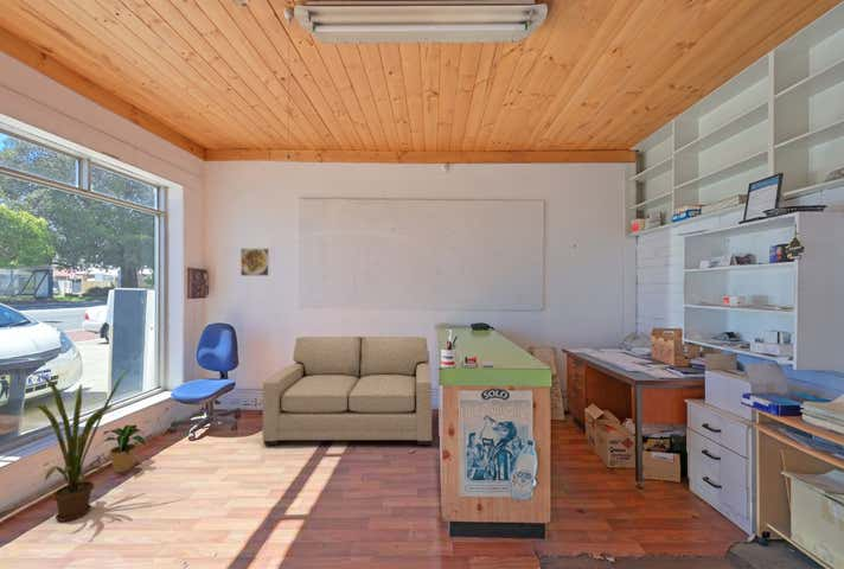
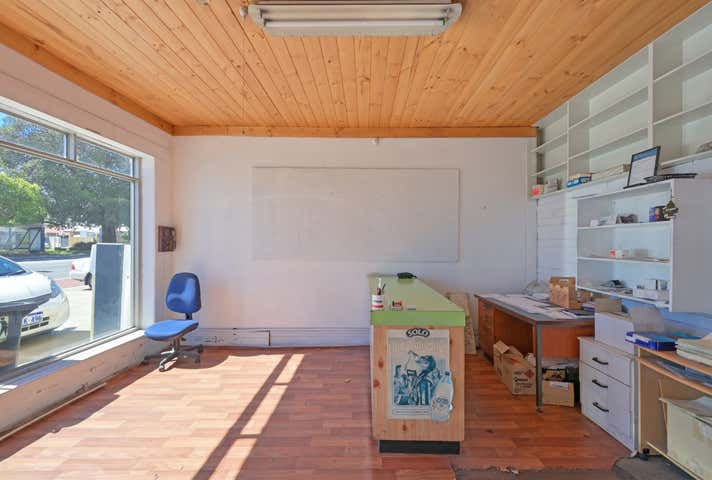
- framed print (255, 262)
- house plant (64, 445)
- sofa (356, 383)
- potted plant (123, 448)
